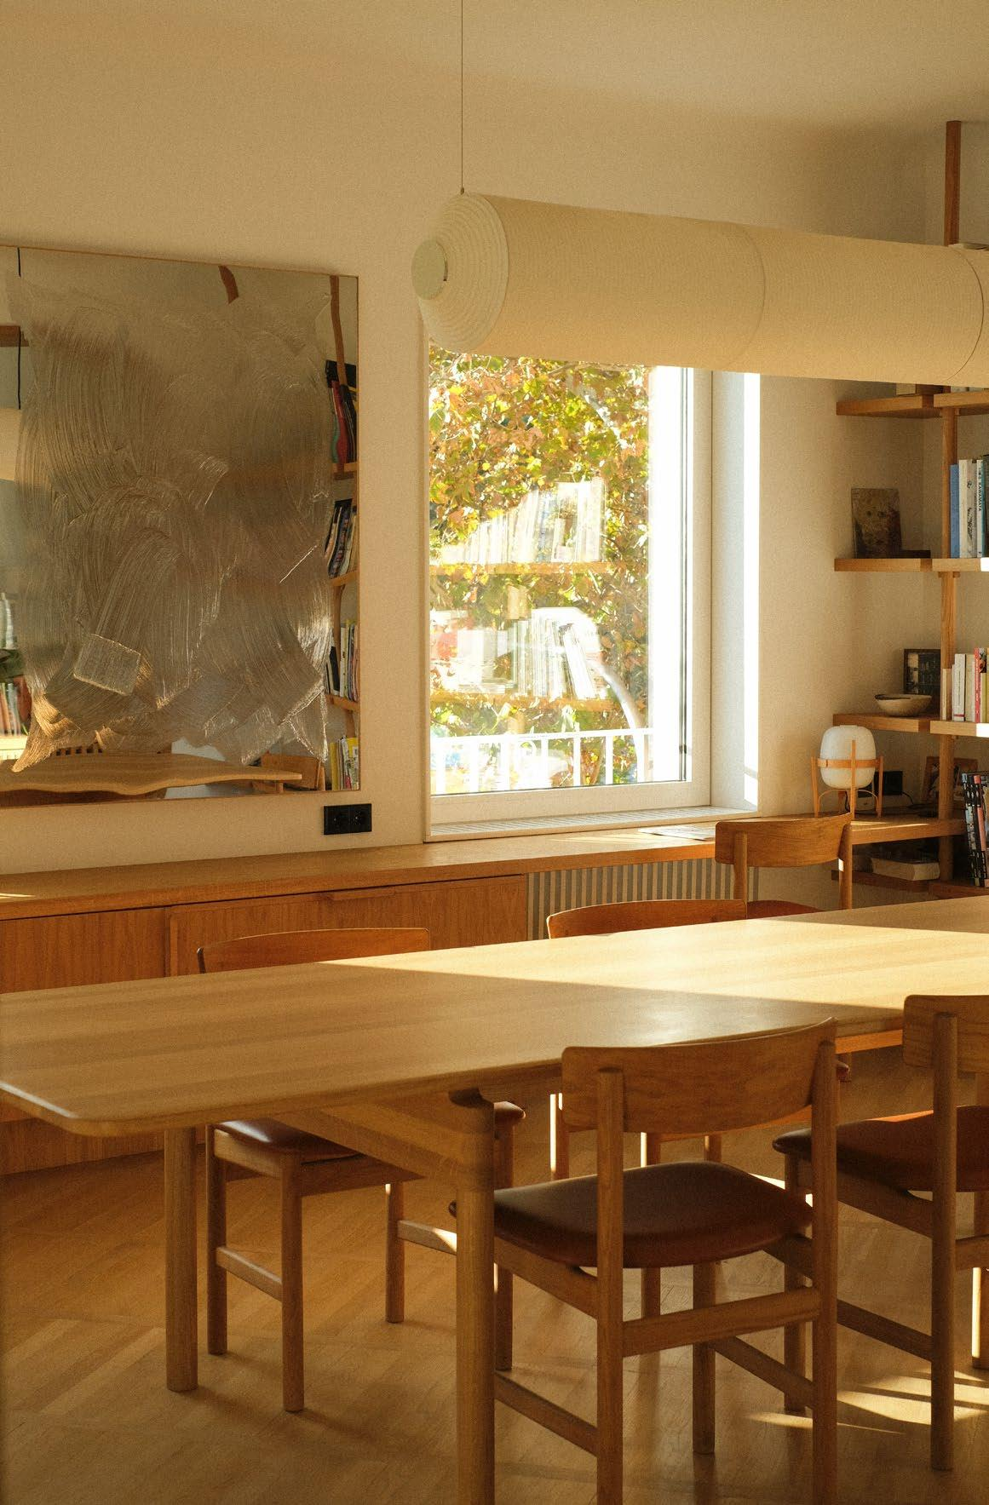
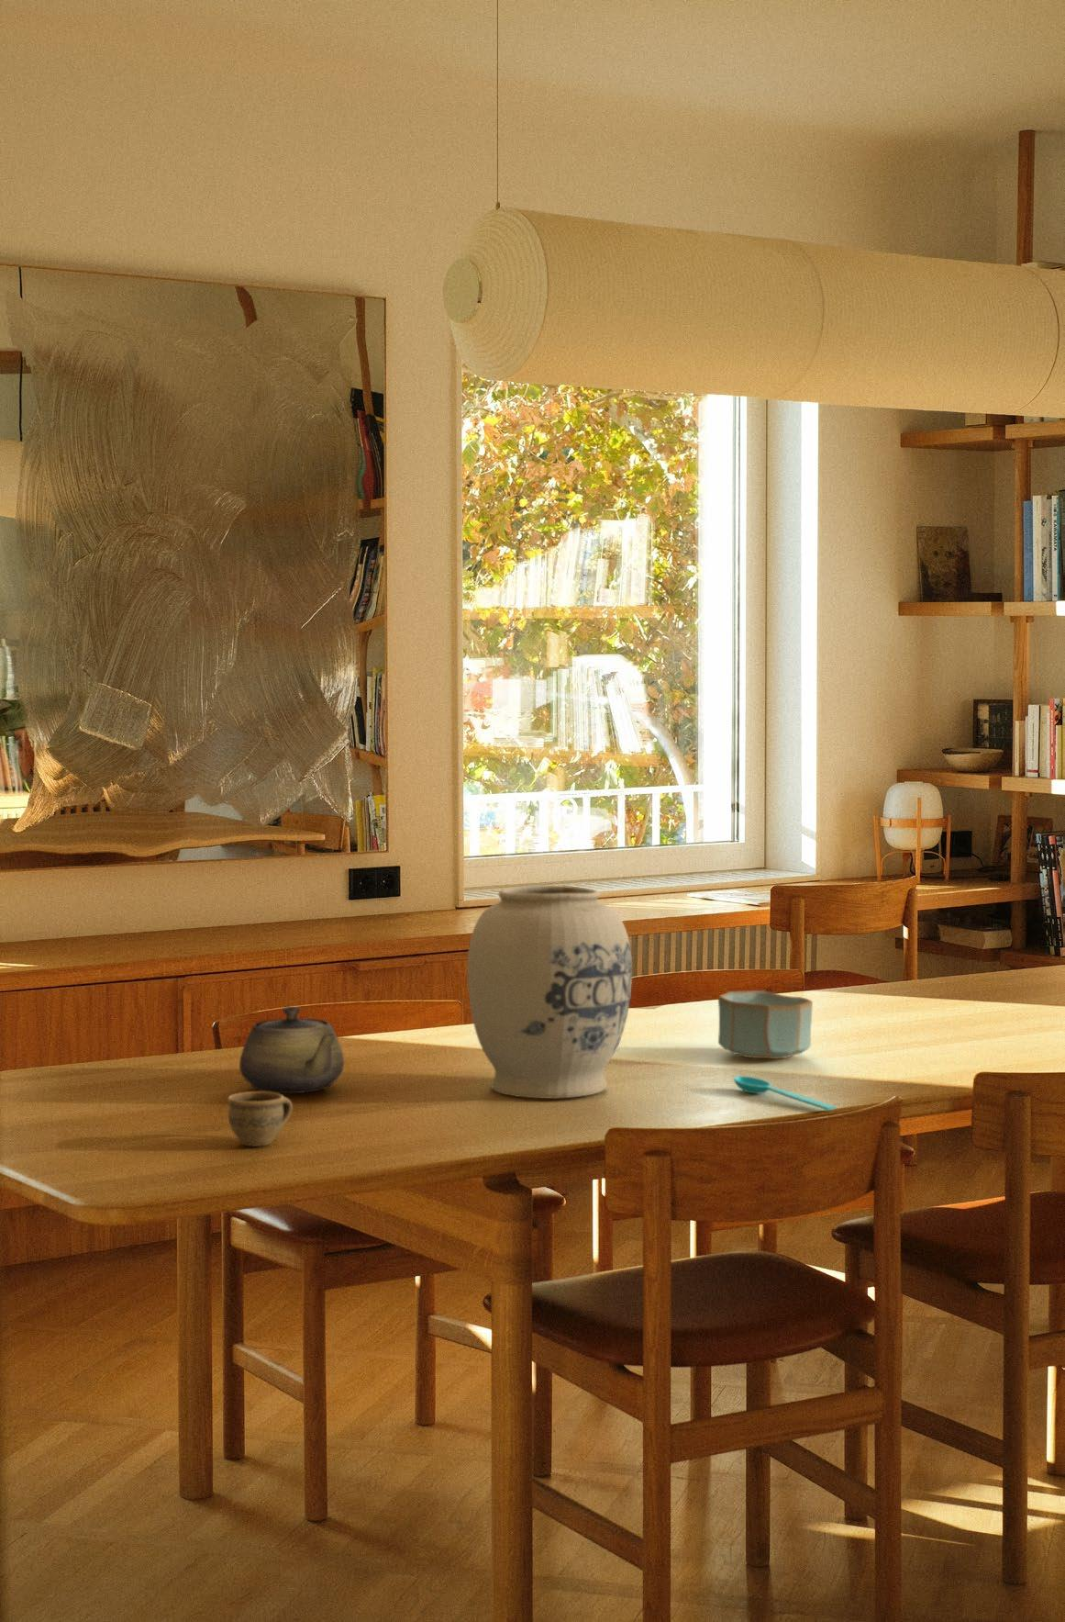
+ teapot (295, 1049)
+ vase (549, 988)
+ cup (264, 1118)
+ spoon (782, 1093)
+ bowl (765, 1025)
